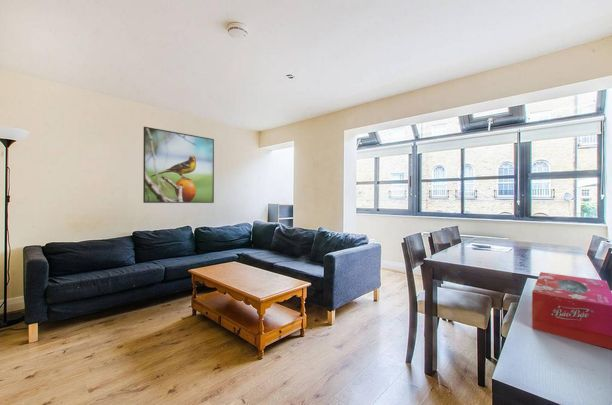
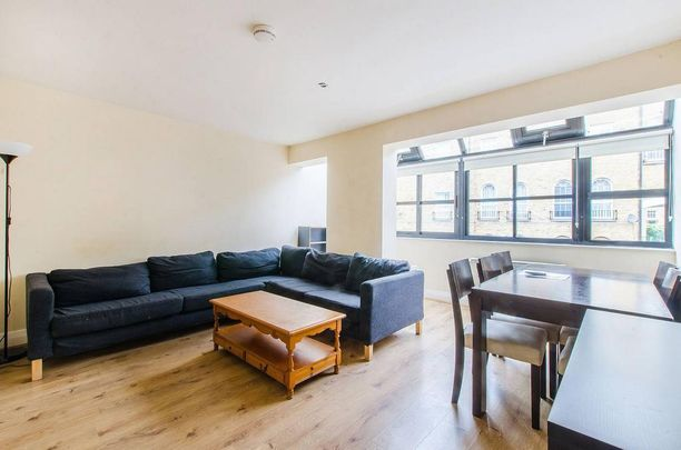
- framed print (181, 168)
- tissue box (571, 303)
